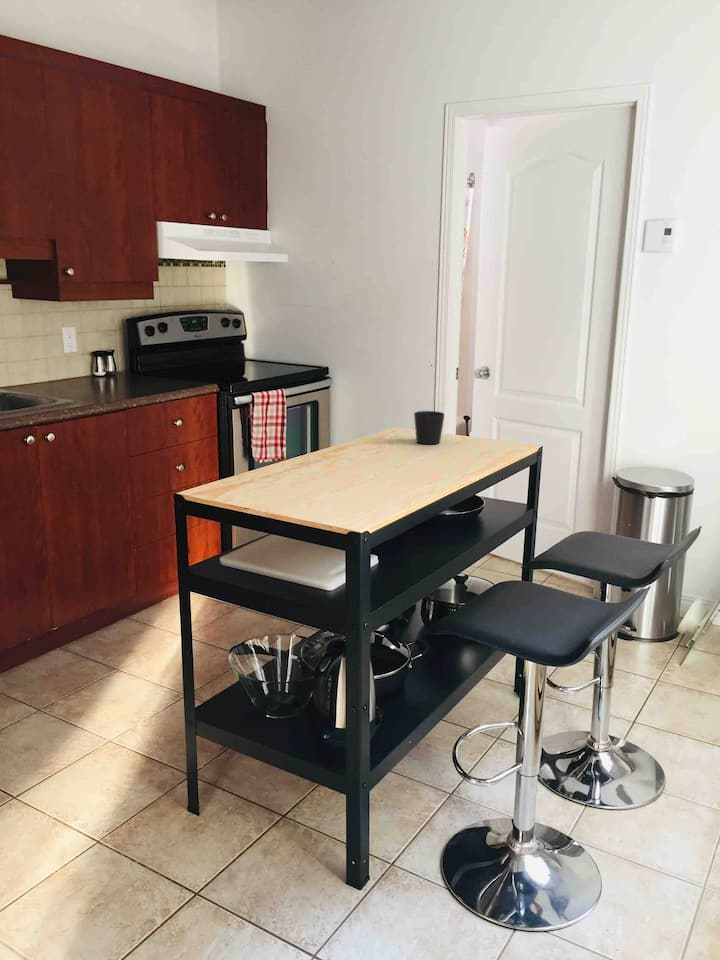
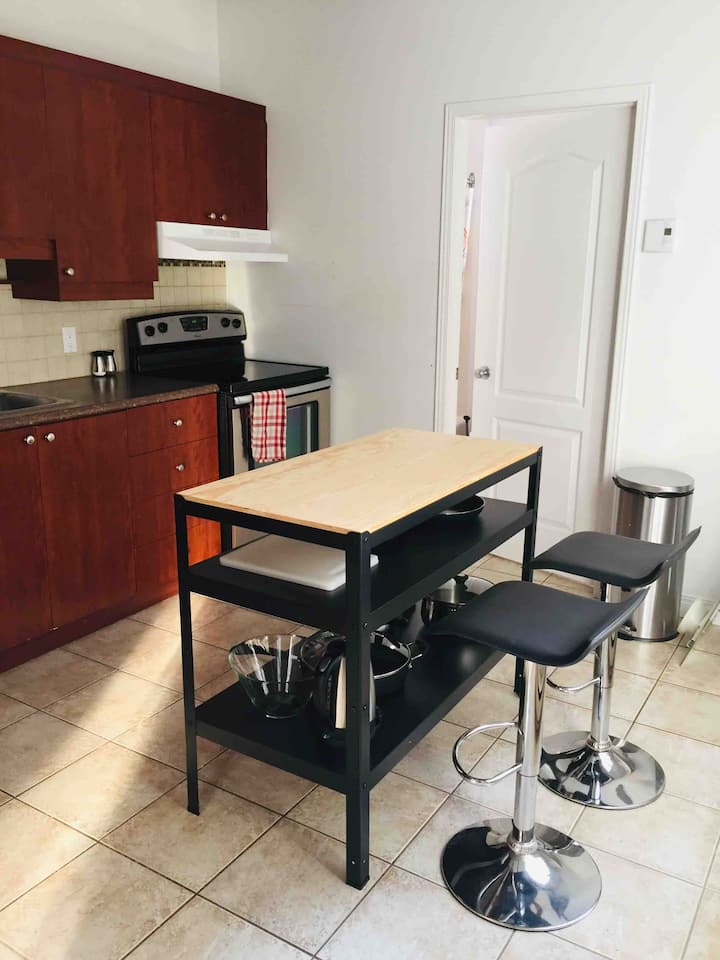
- cup (430, 427)
